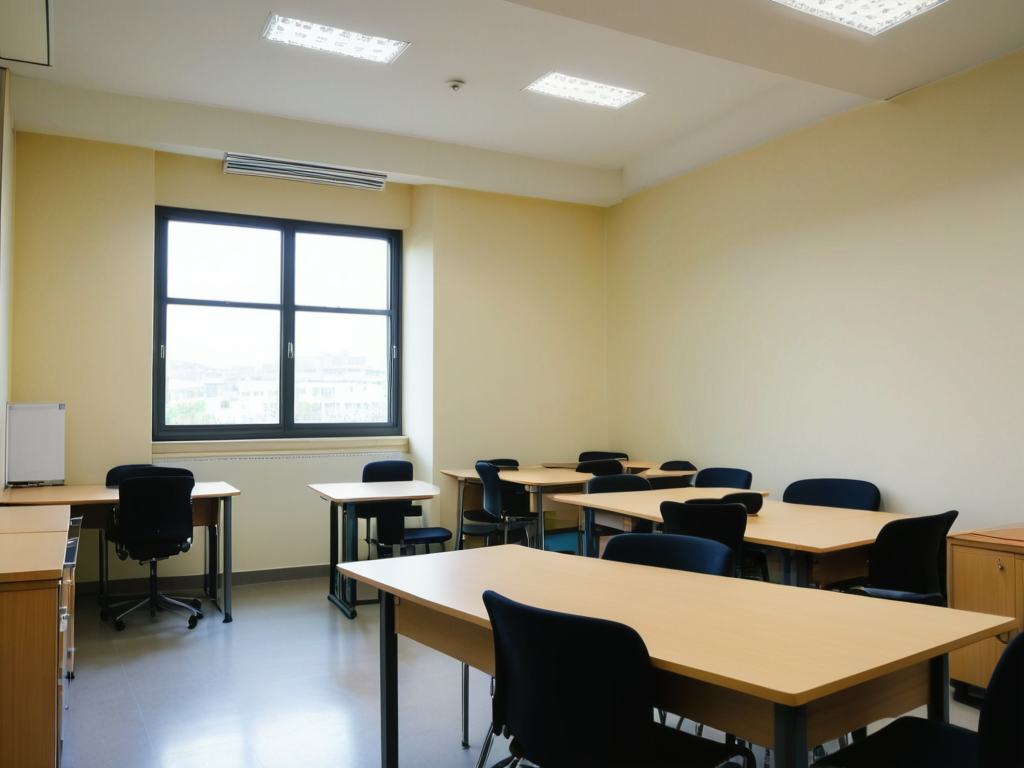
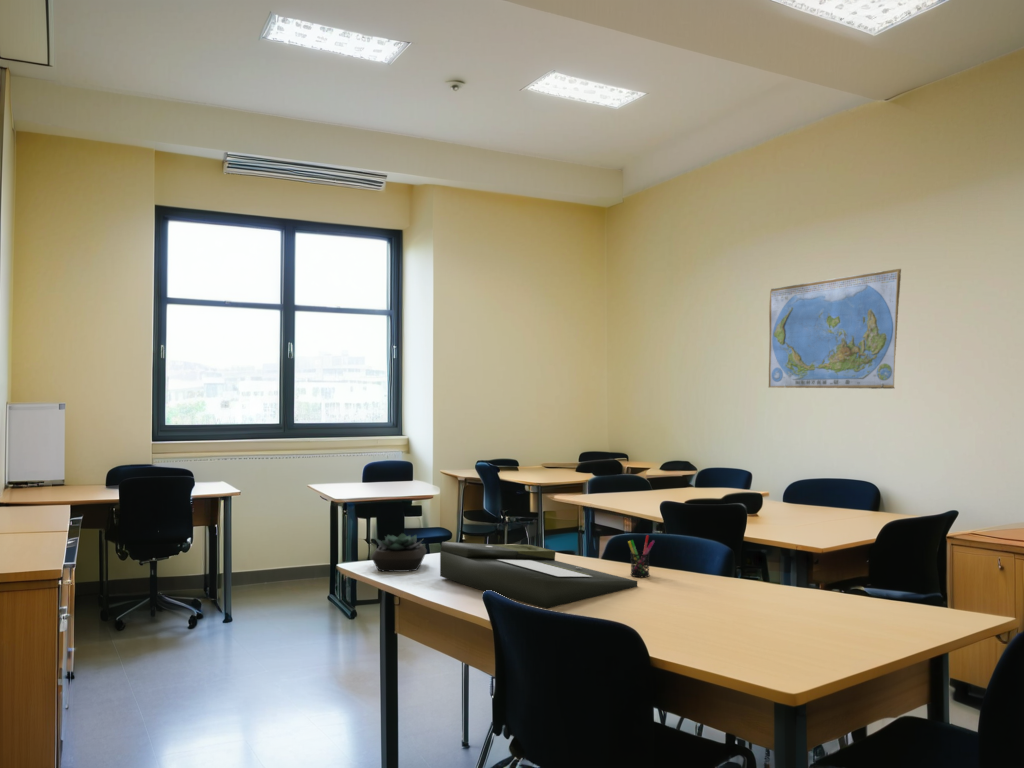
+ pen holder (639, 555)
+ document tray (536, 564)
+ succulent plant (399, 551)
+ world map (827, 333)
